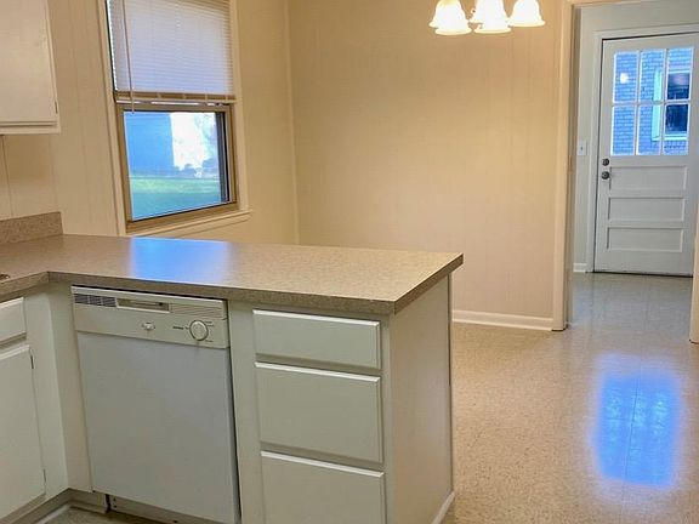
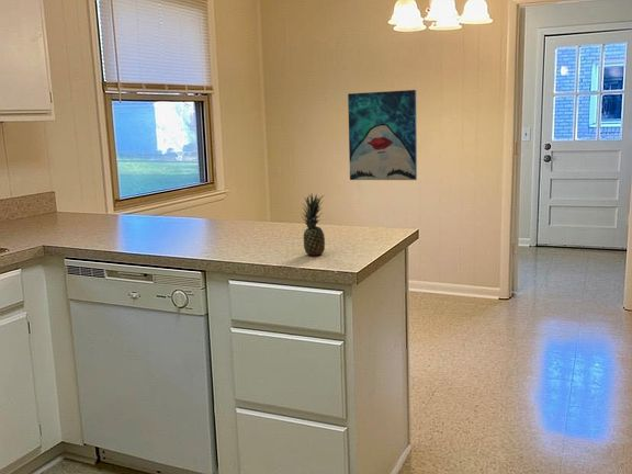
+ wall art (382, 136)
+ fruit (313, 223)
